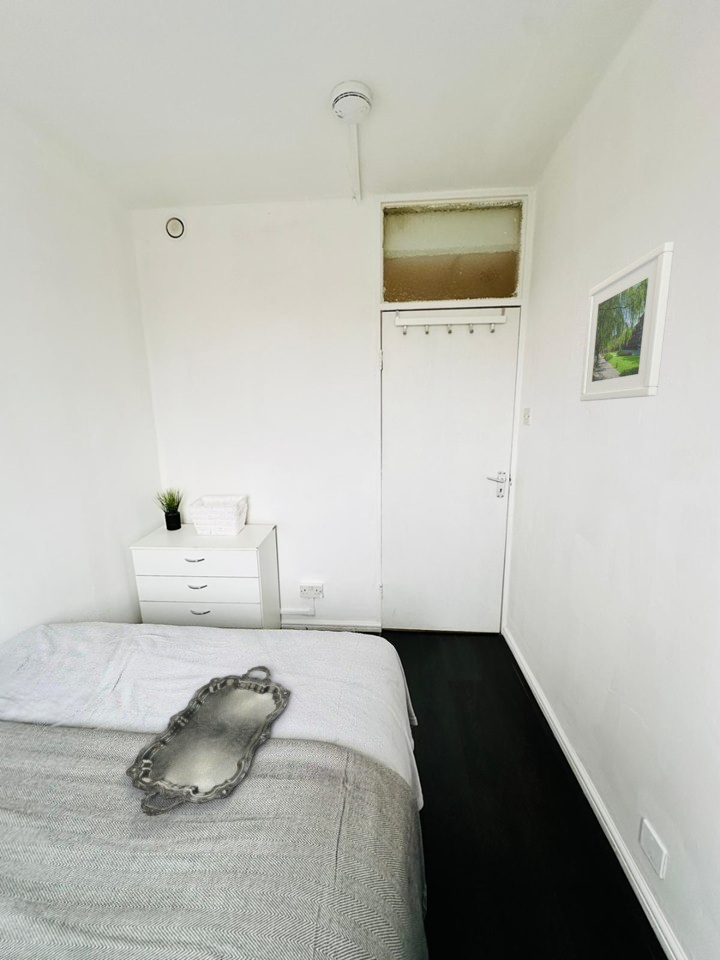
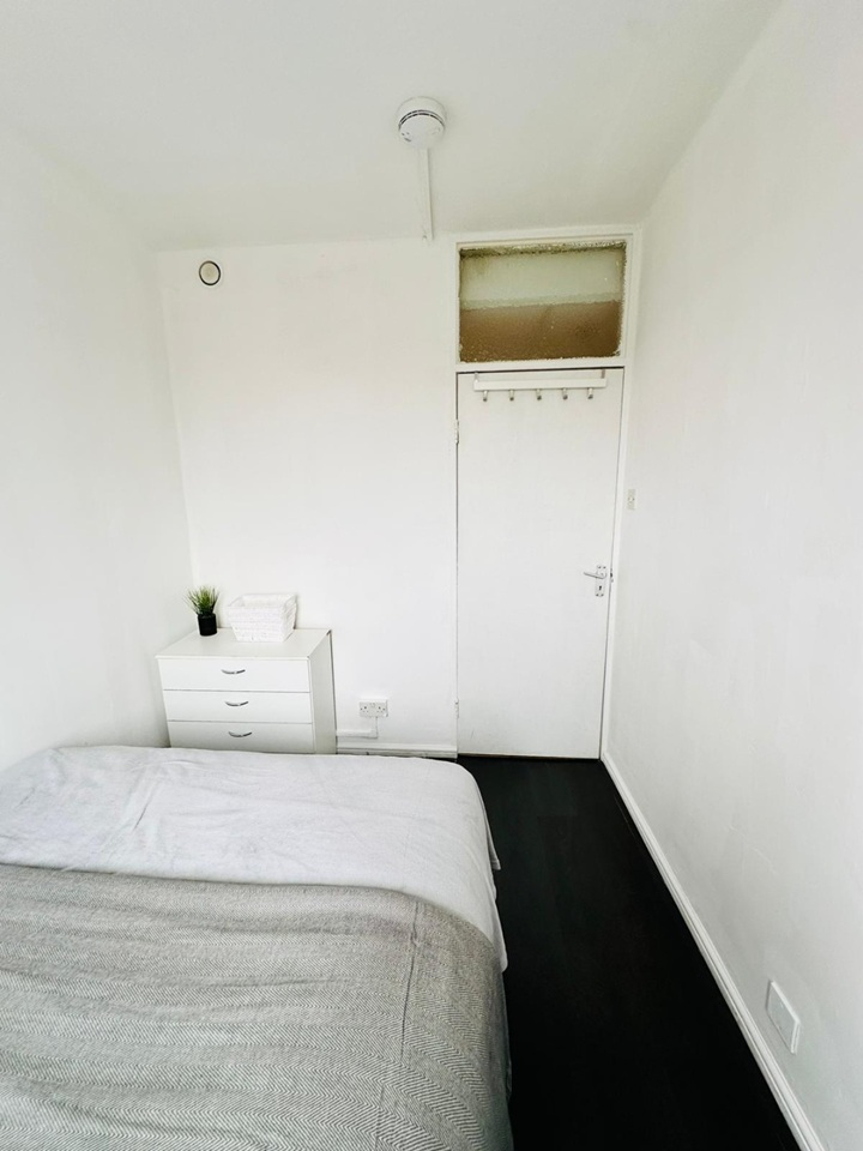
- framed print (618, 336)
- serving tray (218, 727)
